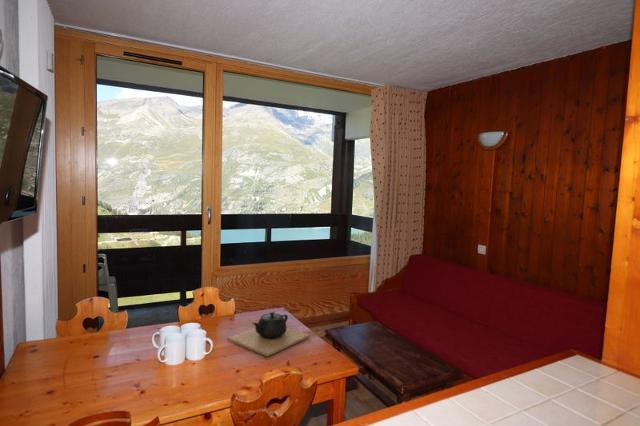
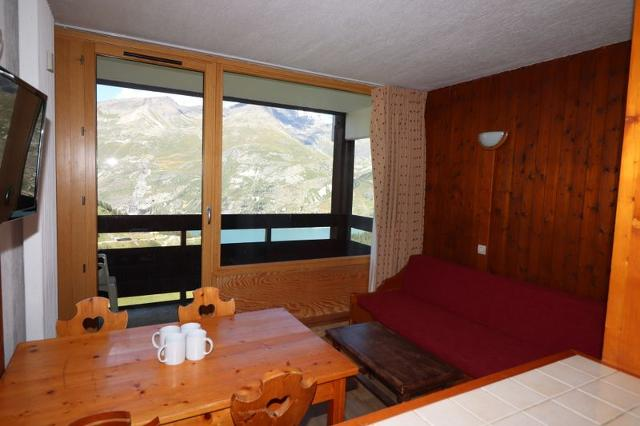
- teapot (269, 325)
